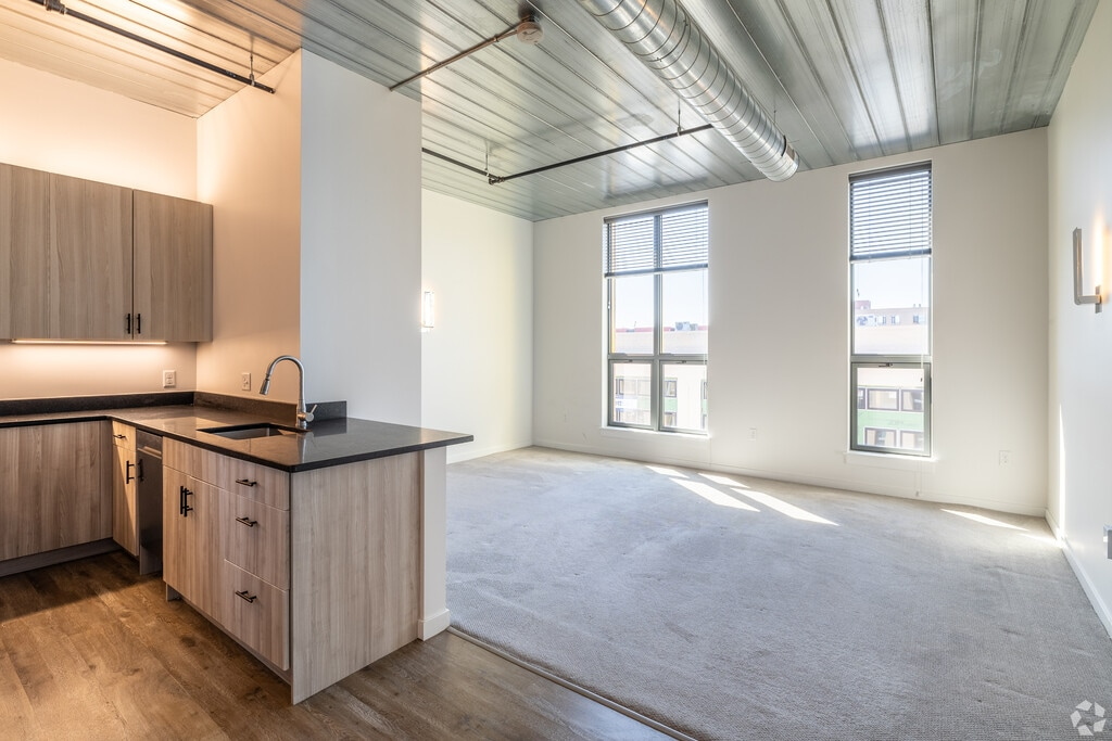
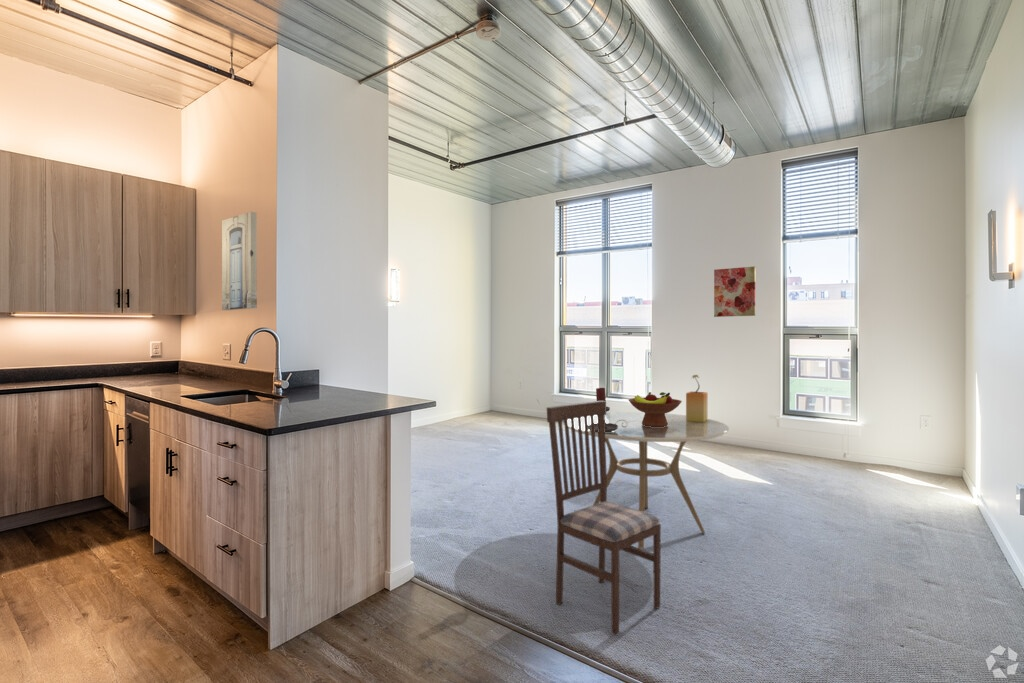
+ dining table (643, 474)
+ wall art (238, 263)
+ fruit bowl (654, 407)
+ potted plant (696, 397)
+ wall art (734, 292)
+ dining chair (604, 505)
+ candle holder (607, 408)
